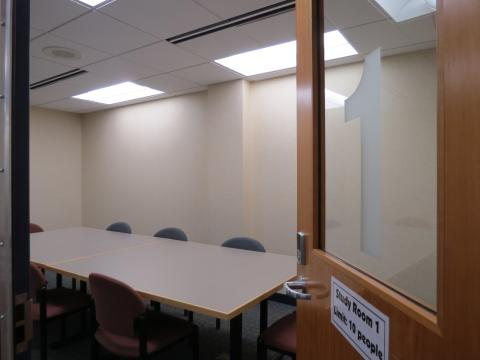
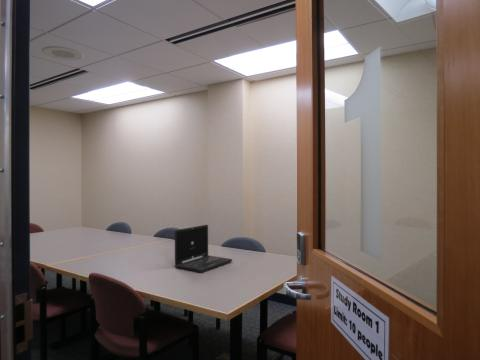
+ laptop (204, 246)
